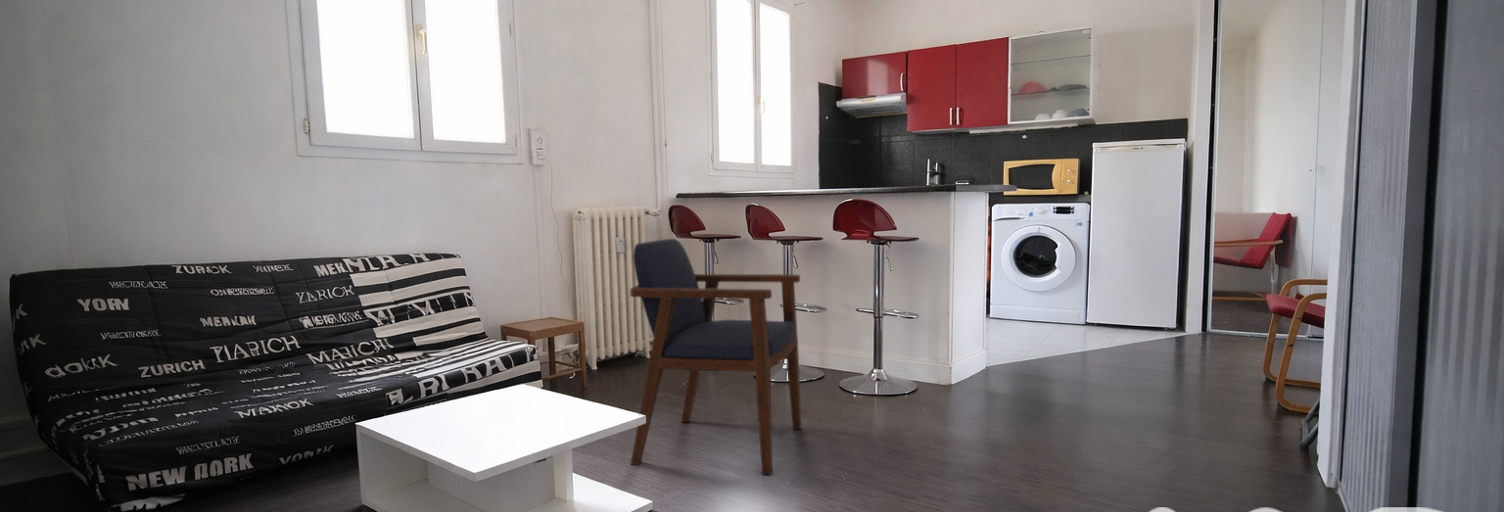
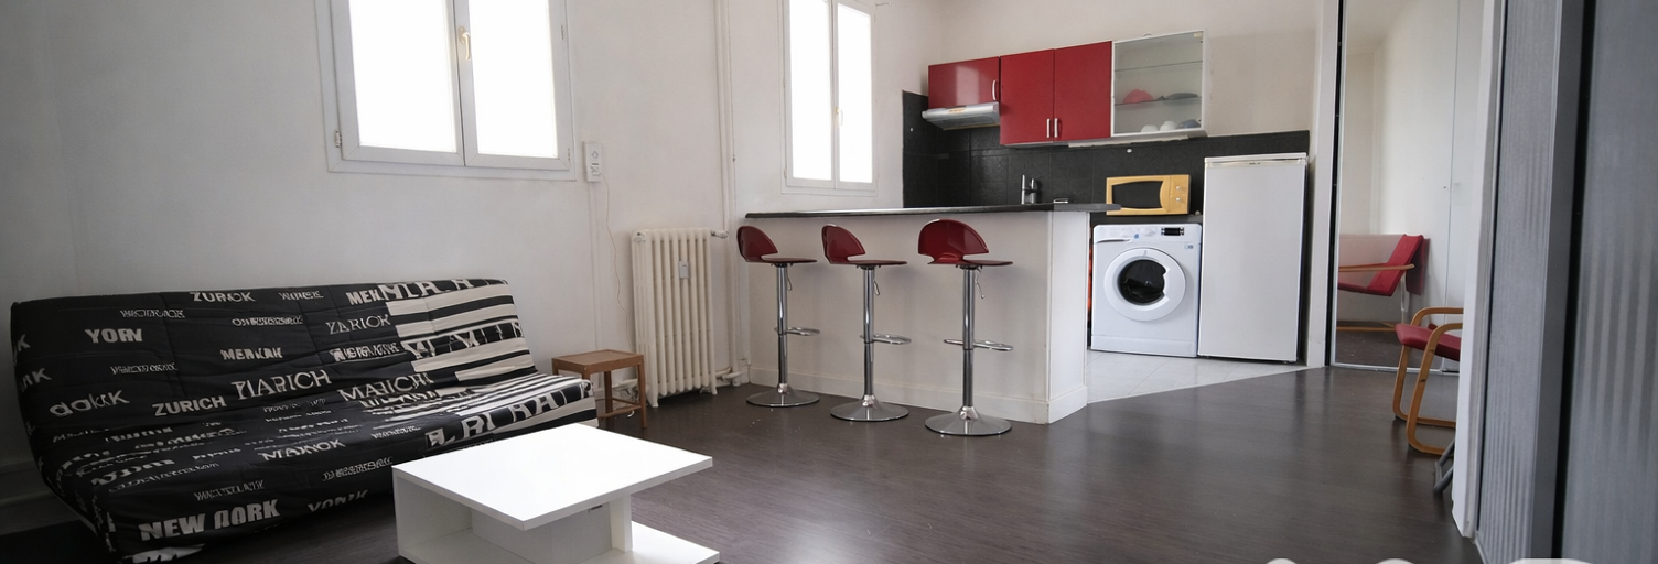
- armchair (719, 343)
